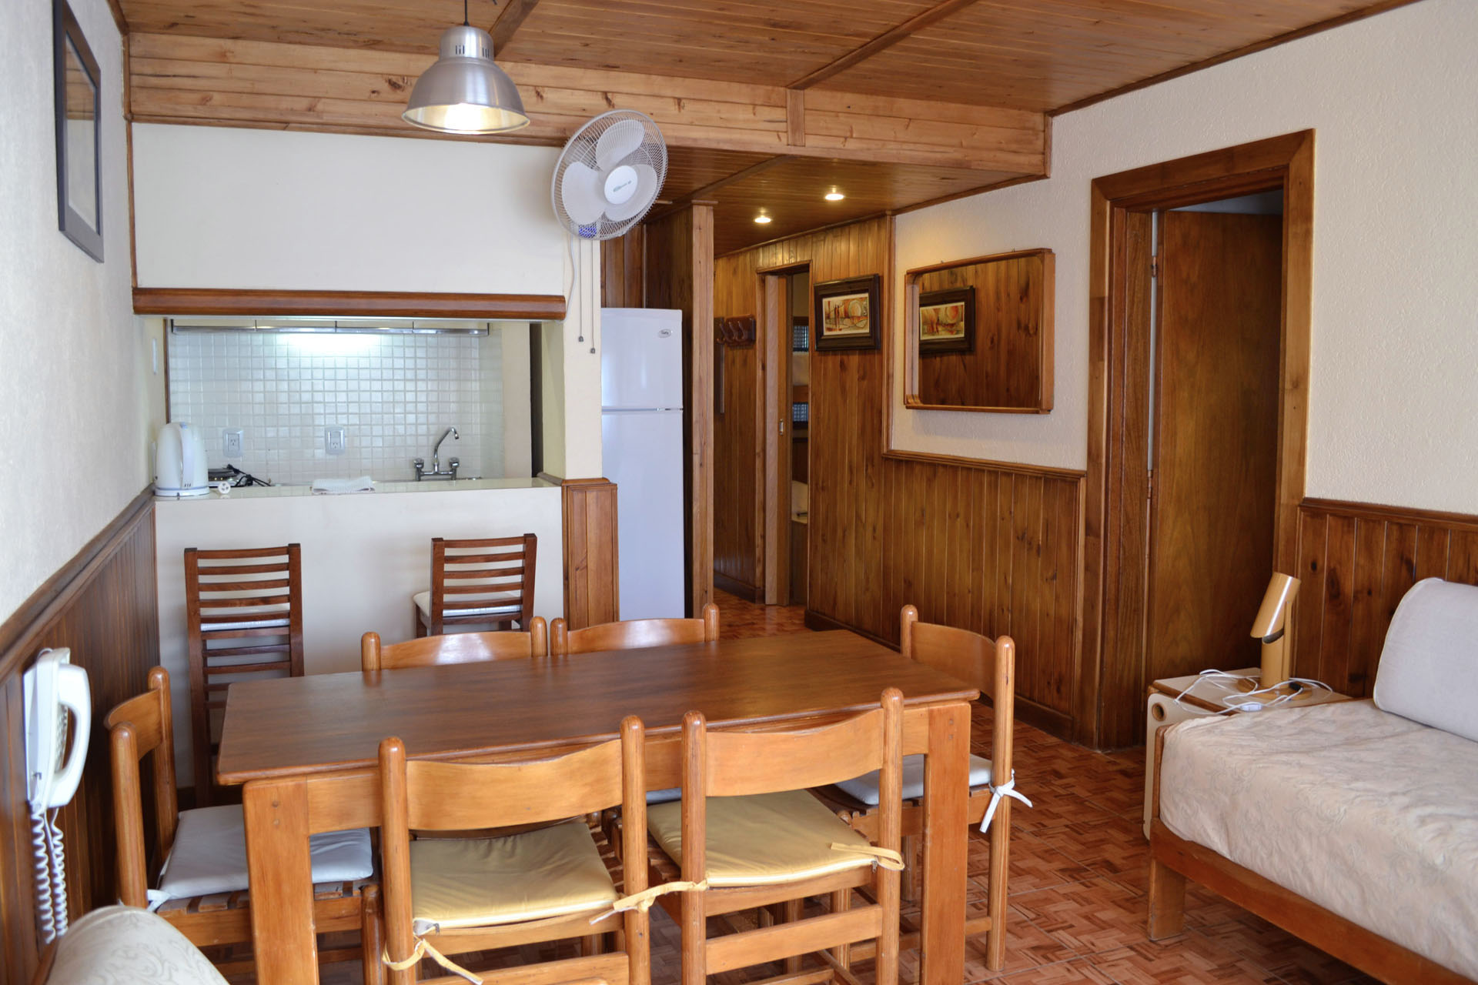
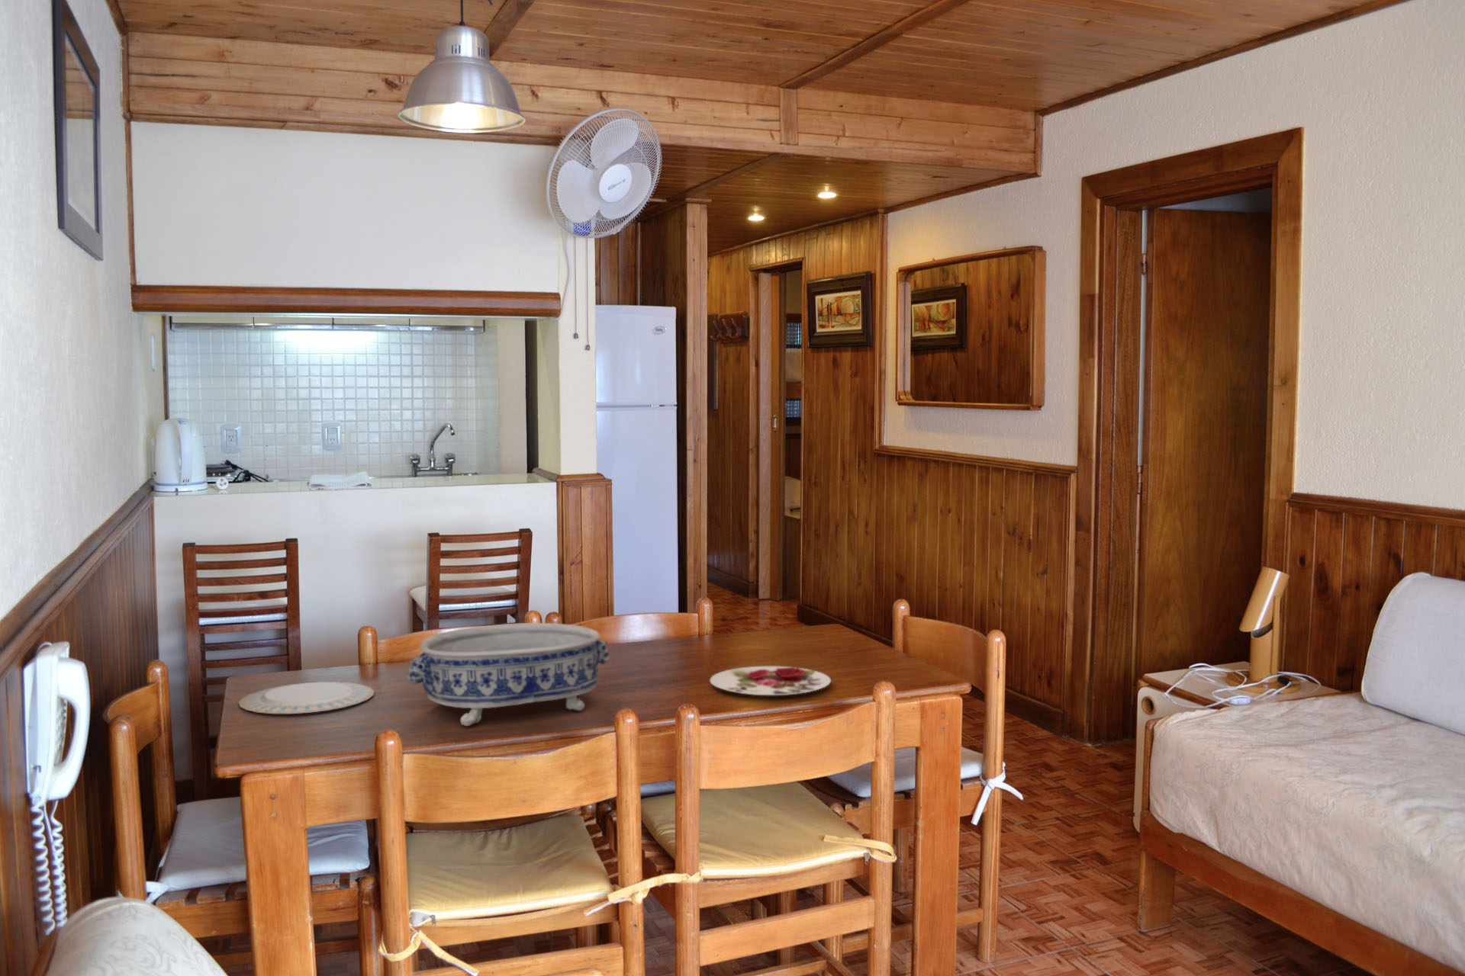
+ decorative bowl (512, 670)
+ chinaware (307, 694)
+ plate (770, 679)
